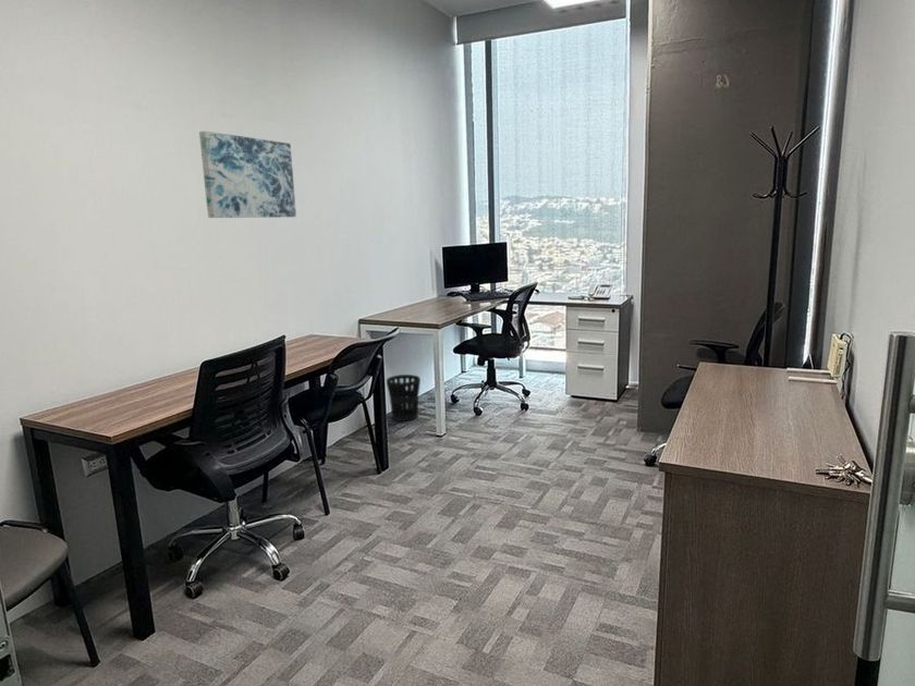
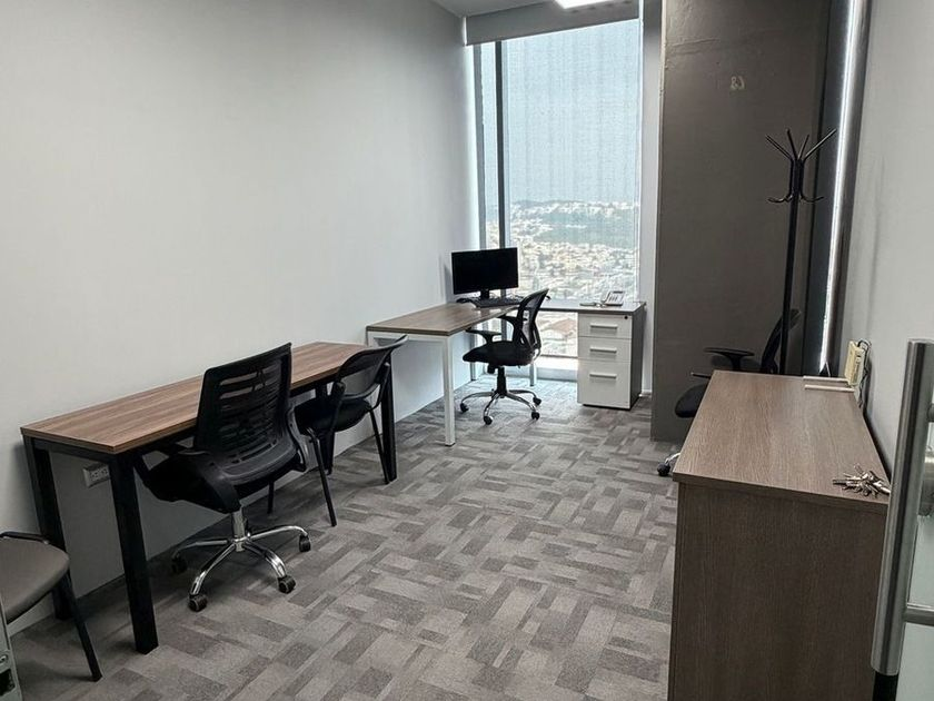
- wall art (252, 177)
- wastebasket (404, 397)
